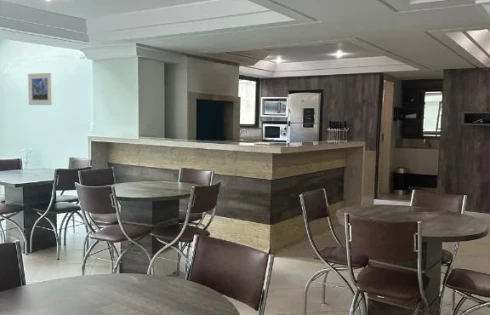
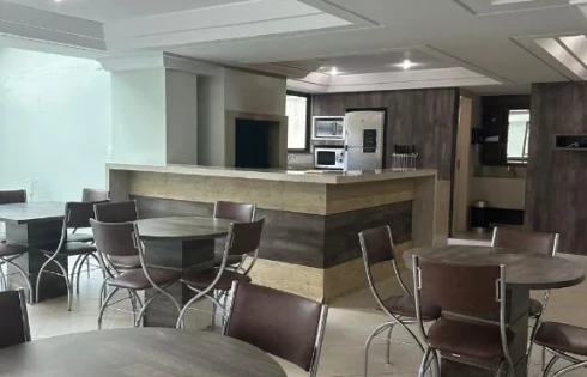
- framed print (40, 89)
